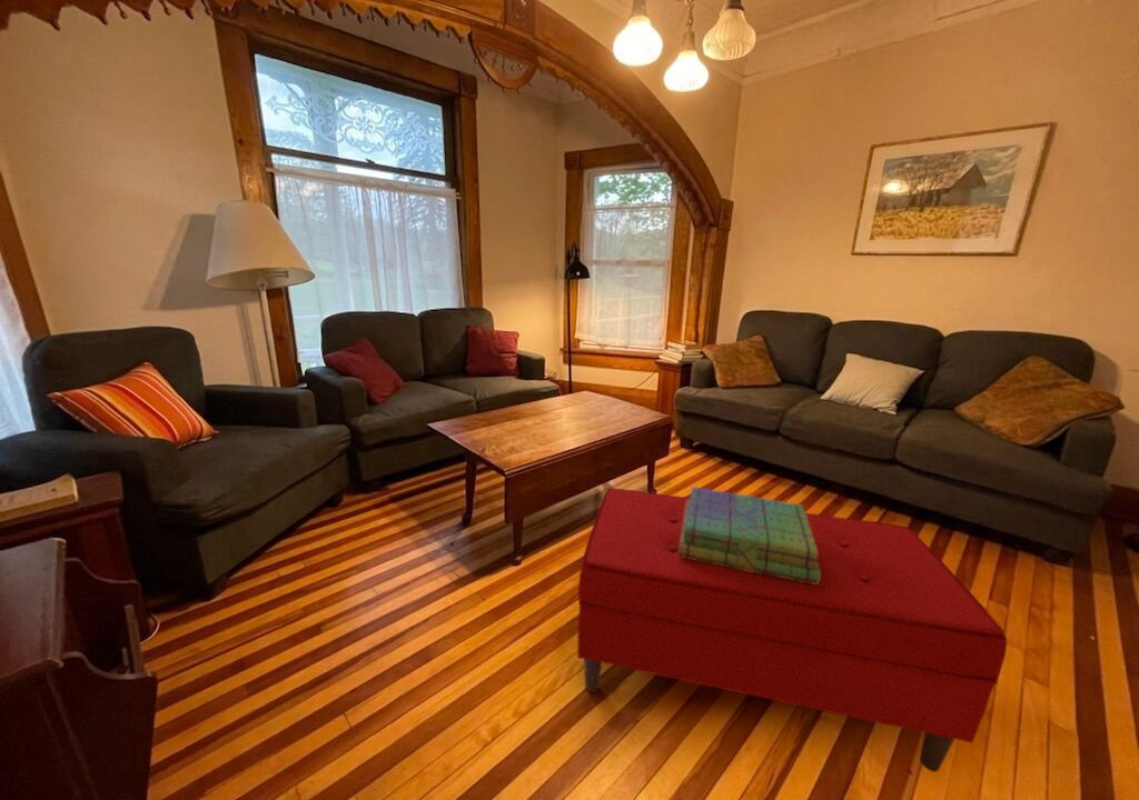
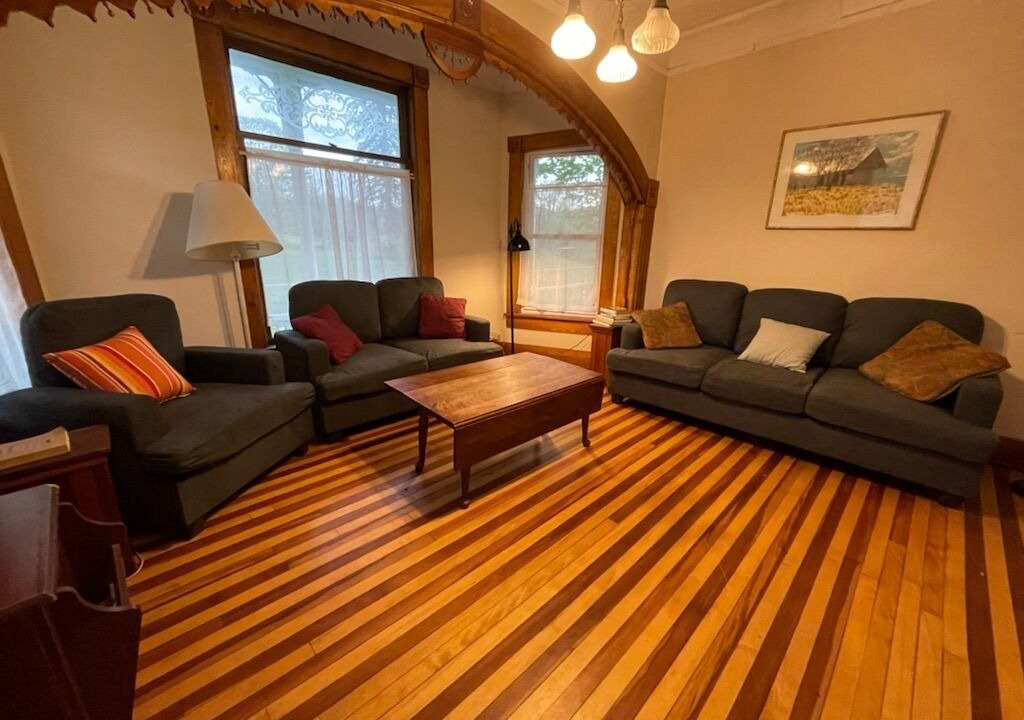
- stack of books (744, 529)
- bench (749, 608)
